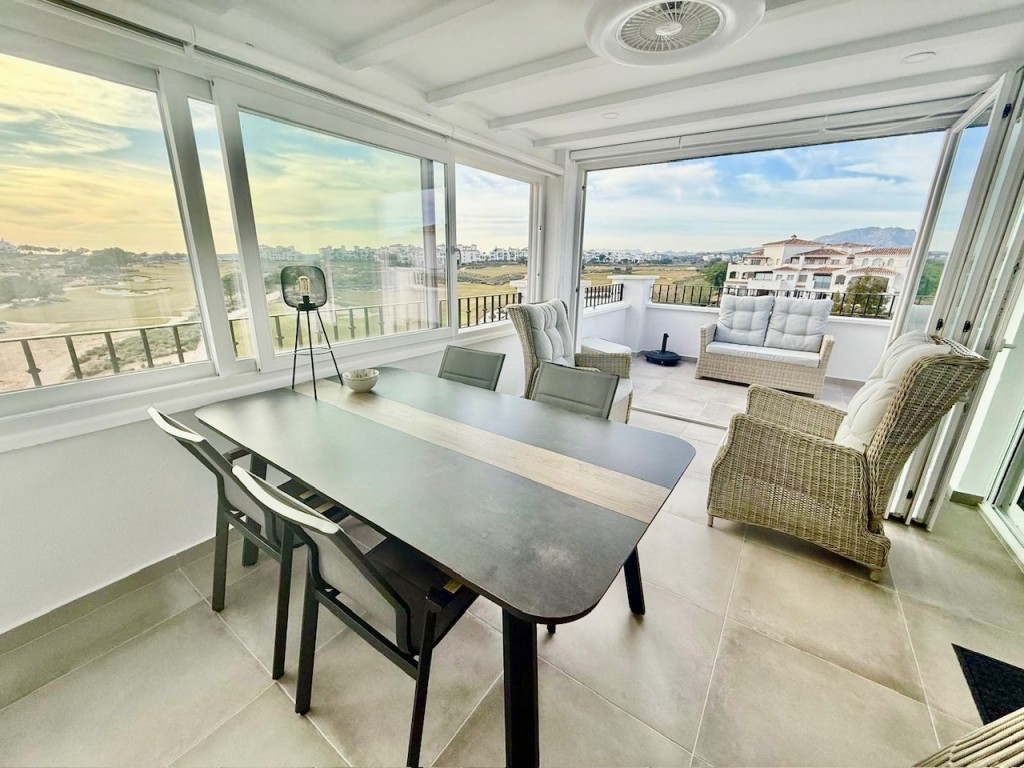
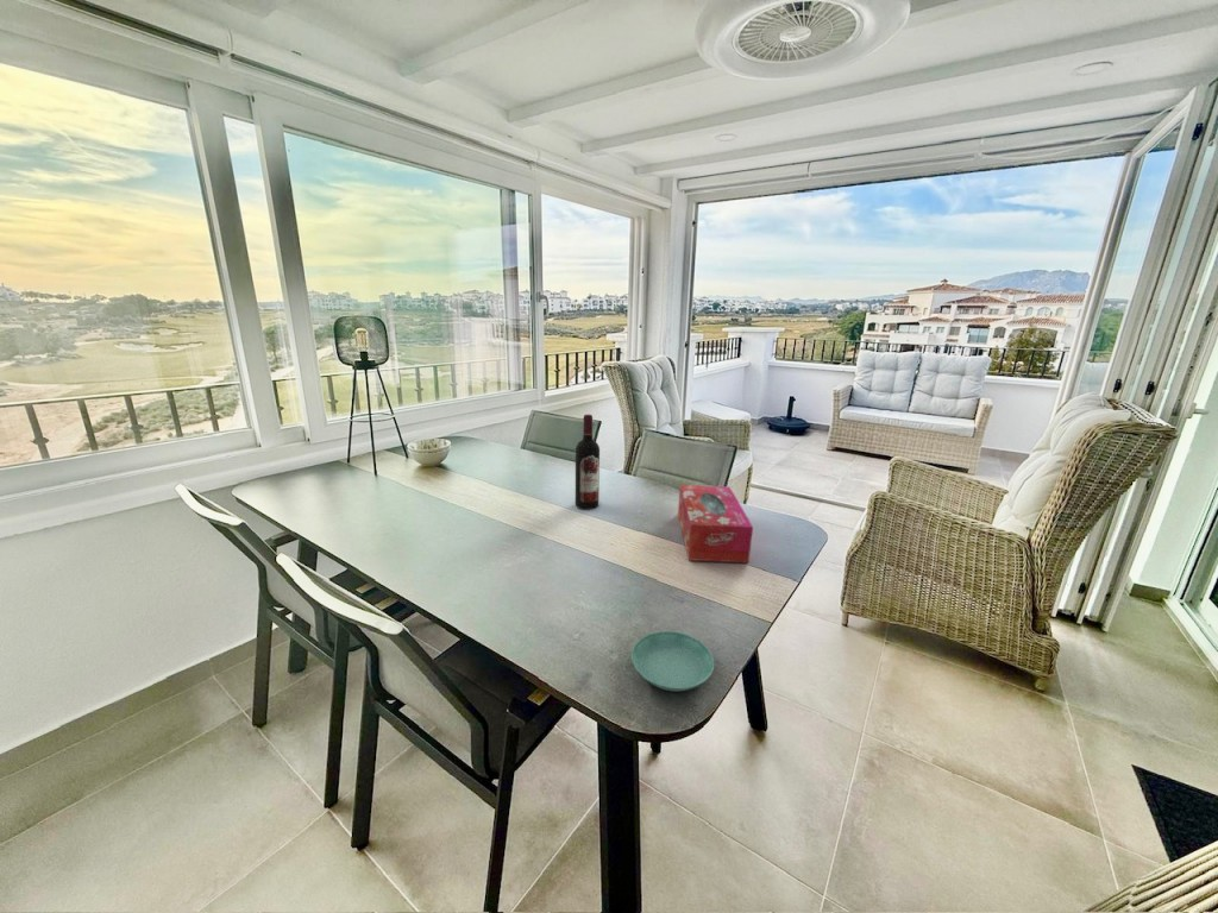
+ tissue box (710, 520)
+ wine bottle (586, 461)
+ saucer (671, 662)
